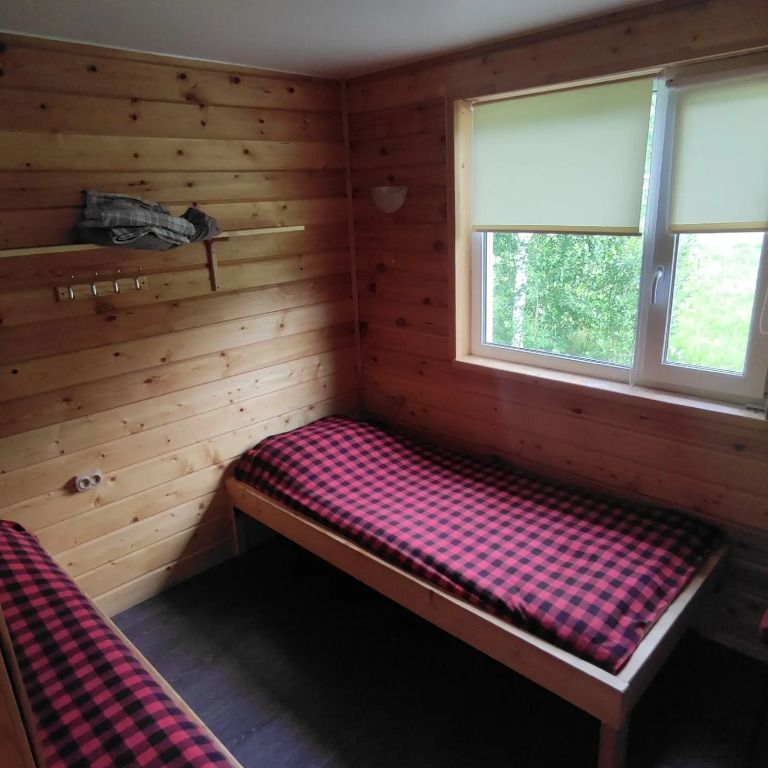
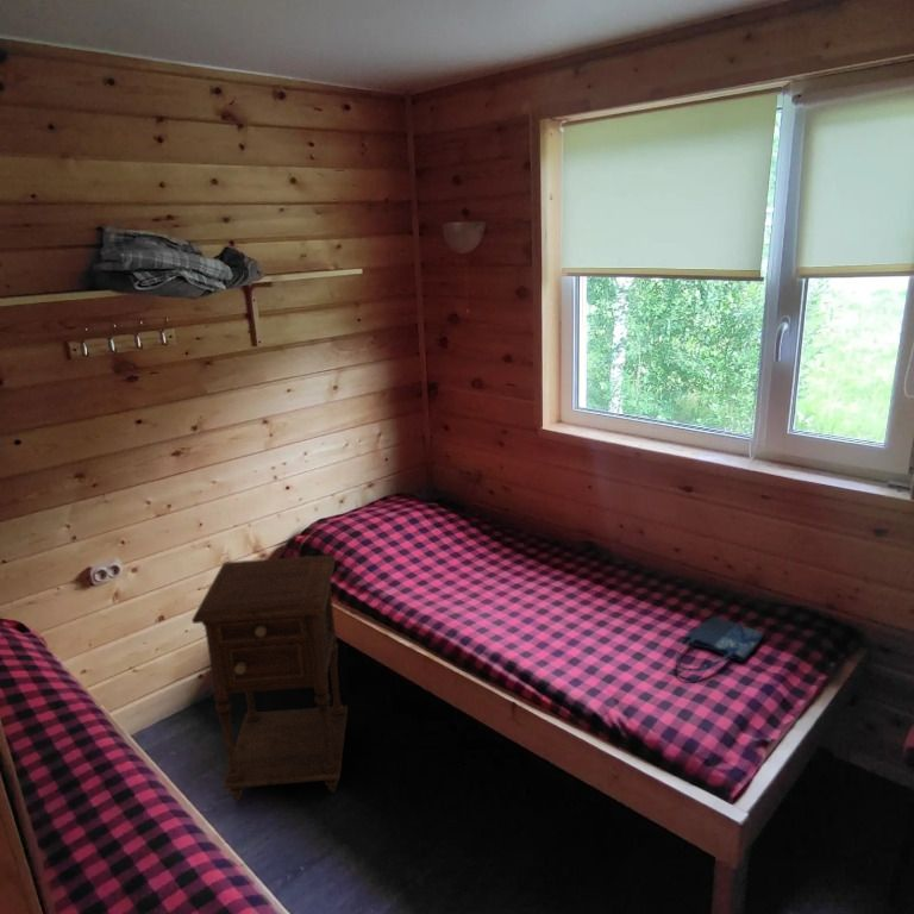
+ nightstand (281, 675)
+ shopping bag (712, 646)
